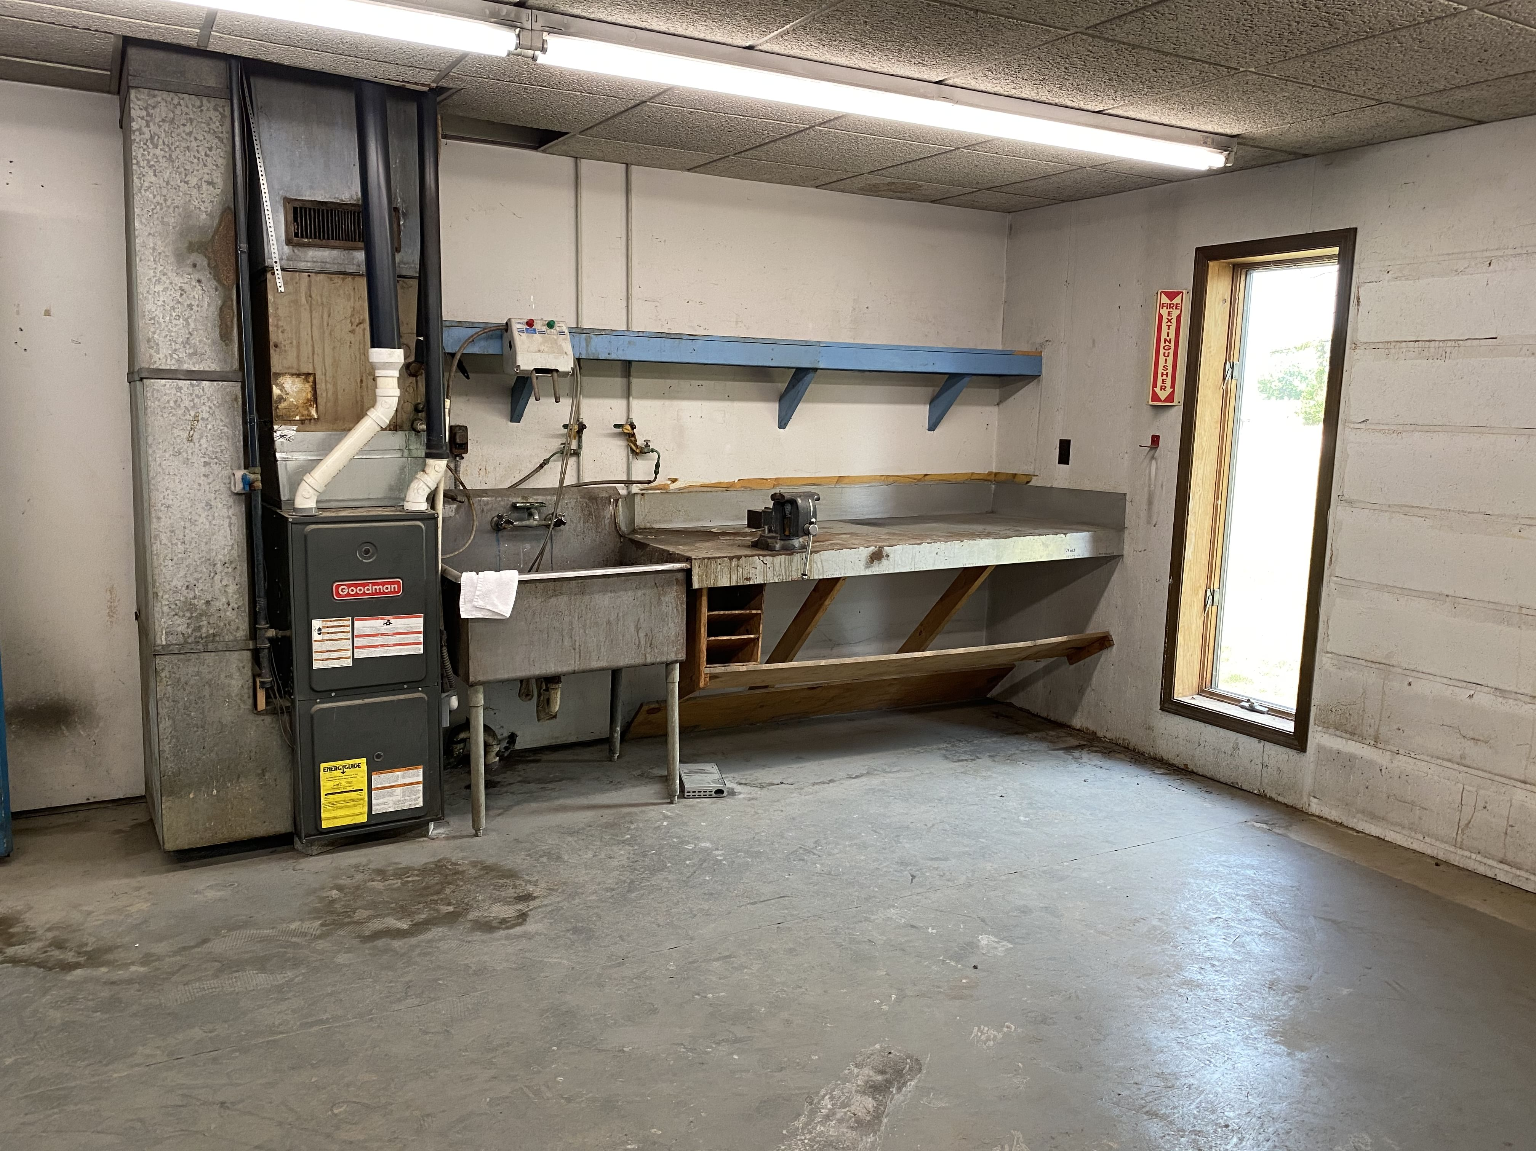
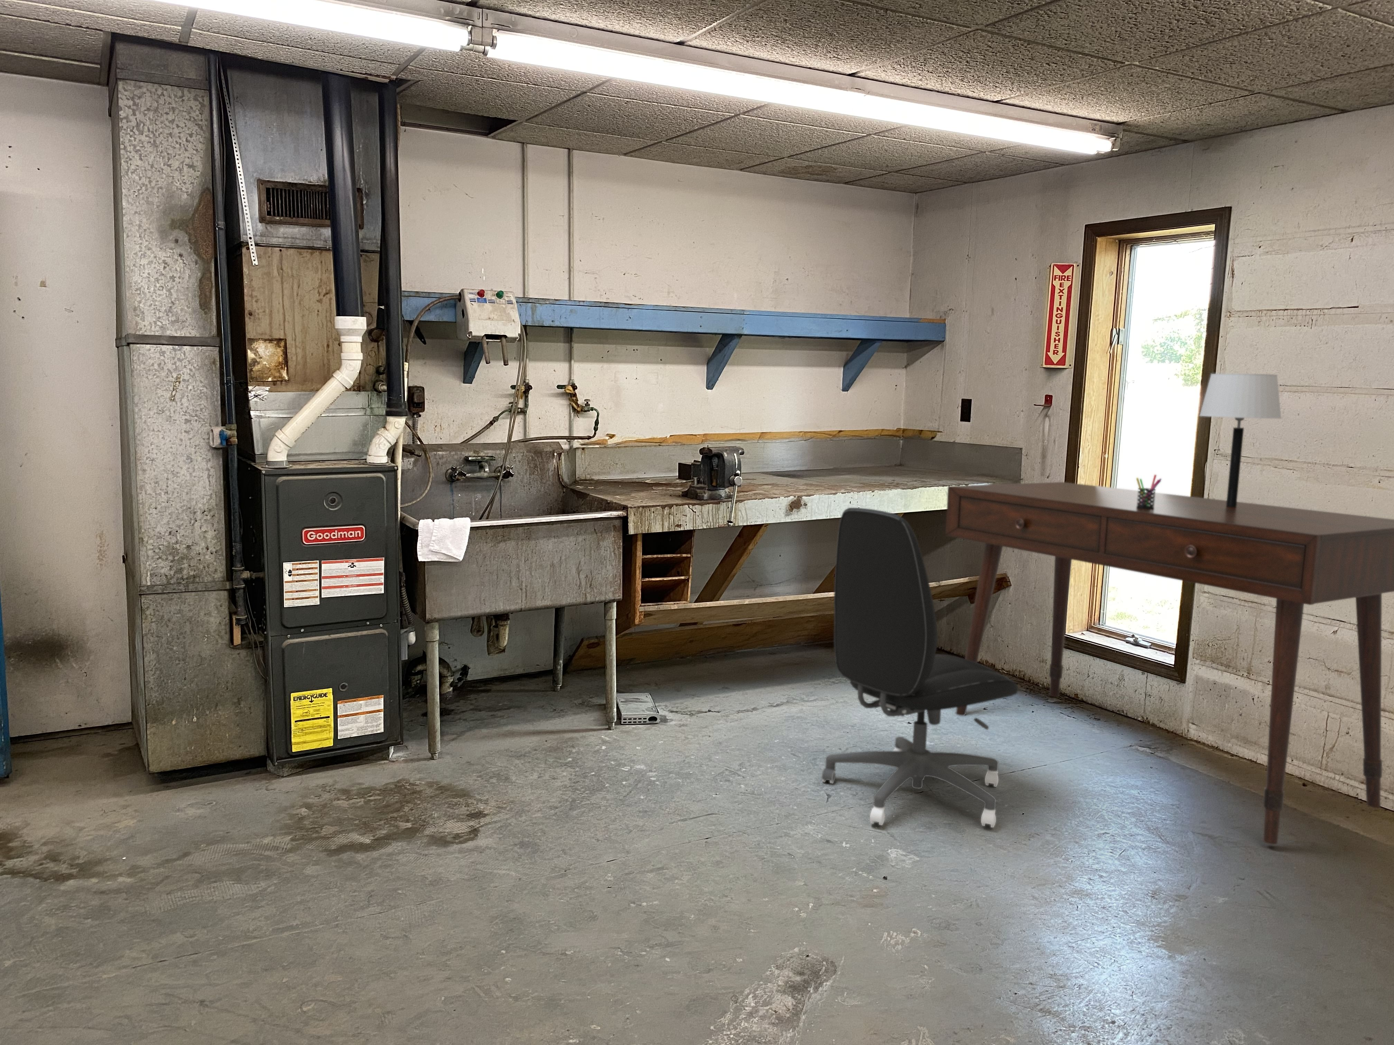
+ table lamp (1237, 440)
+ office chair (931, 654)
+ pen holder (1146, 491)
+ desk (1162, 576)
